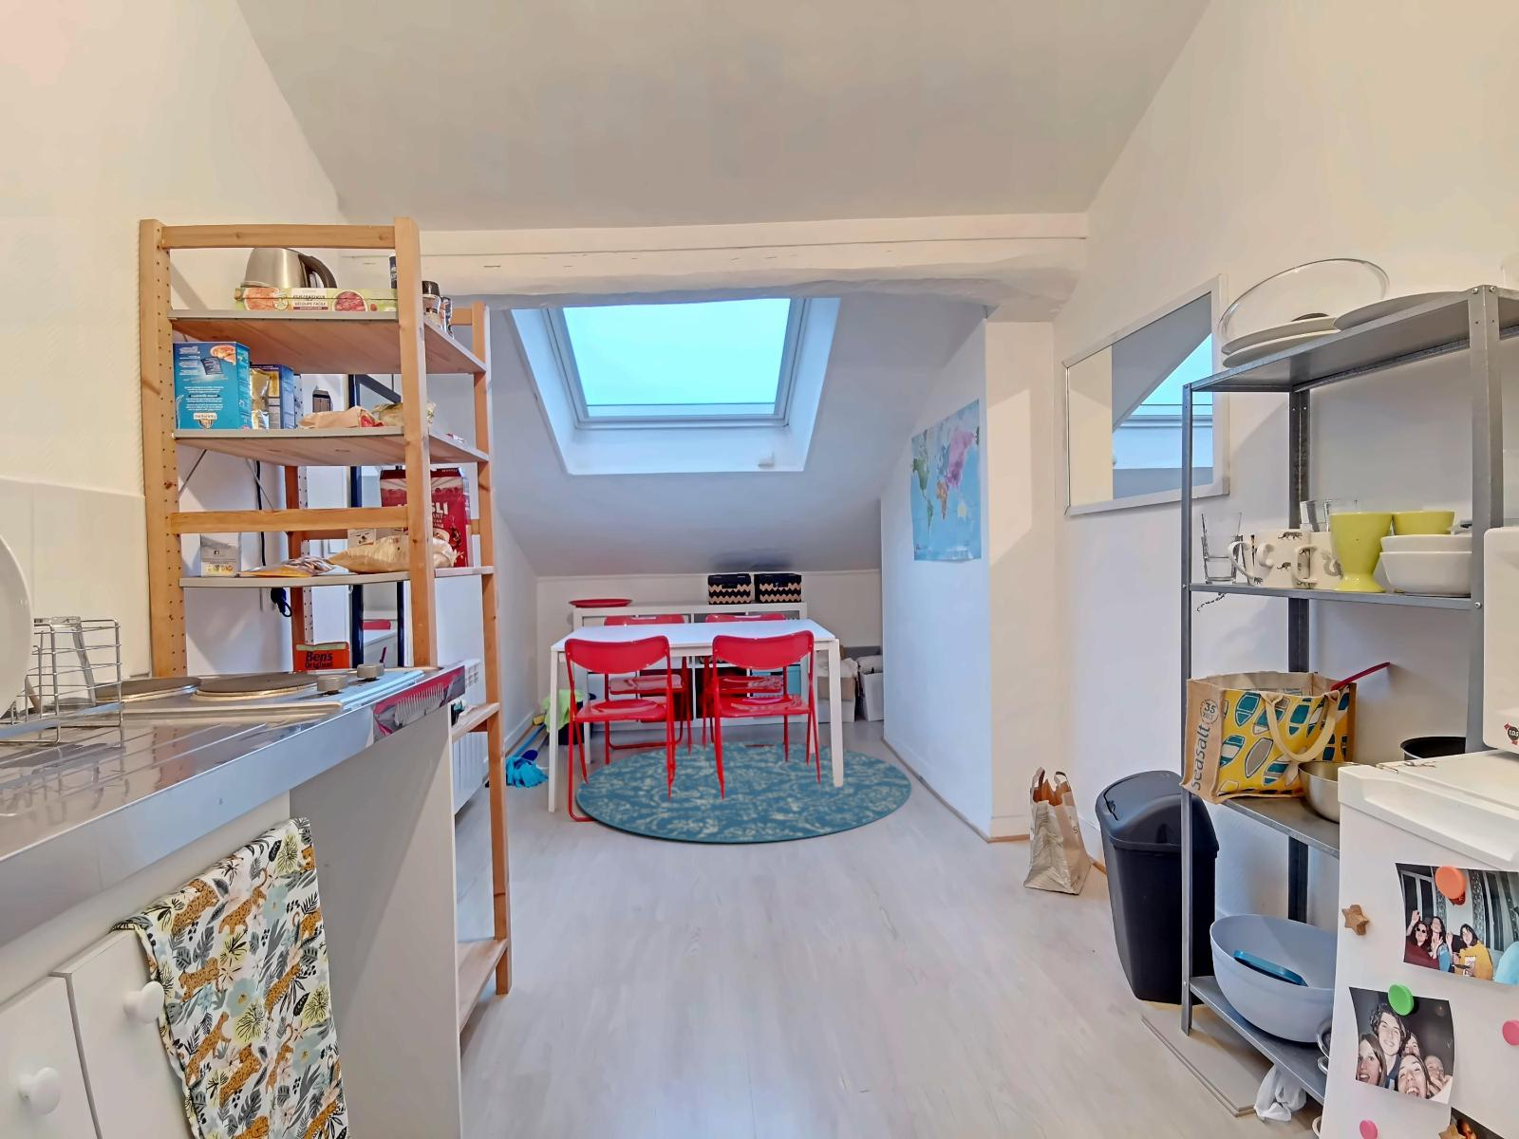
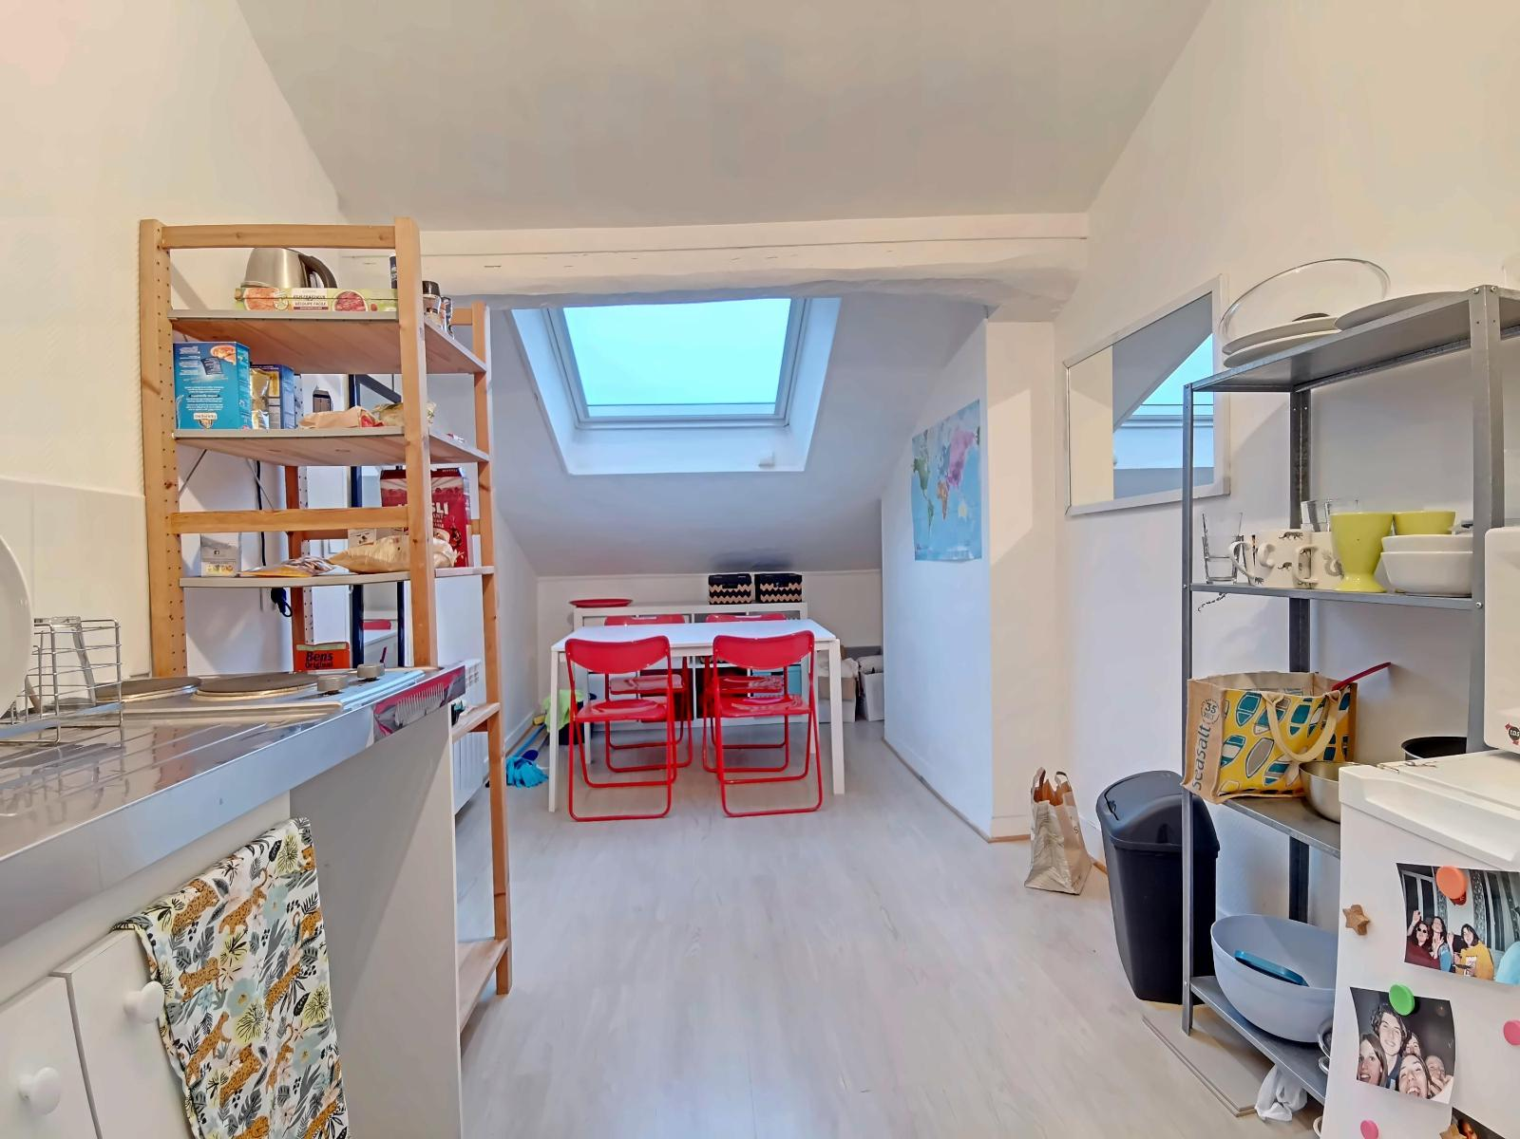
- rug (744, 780)
